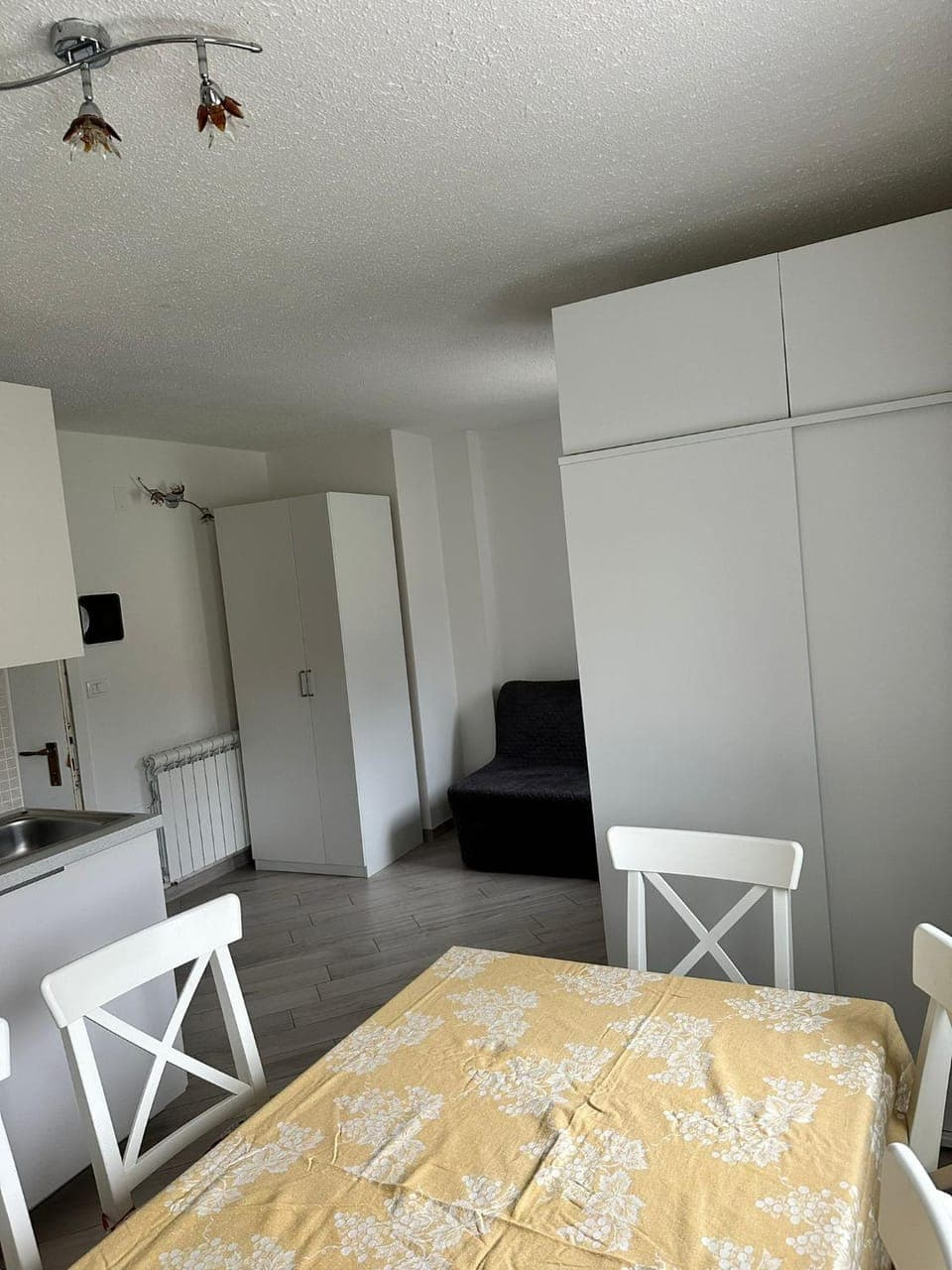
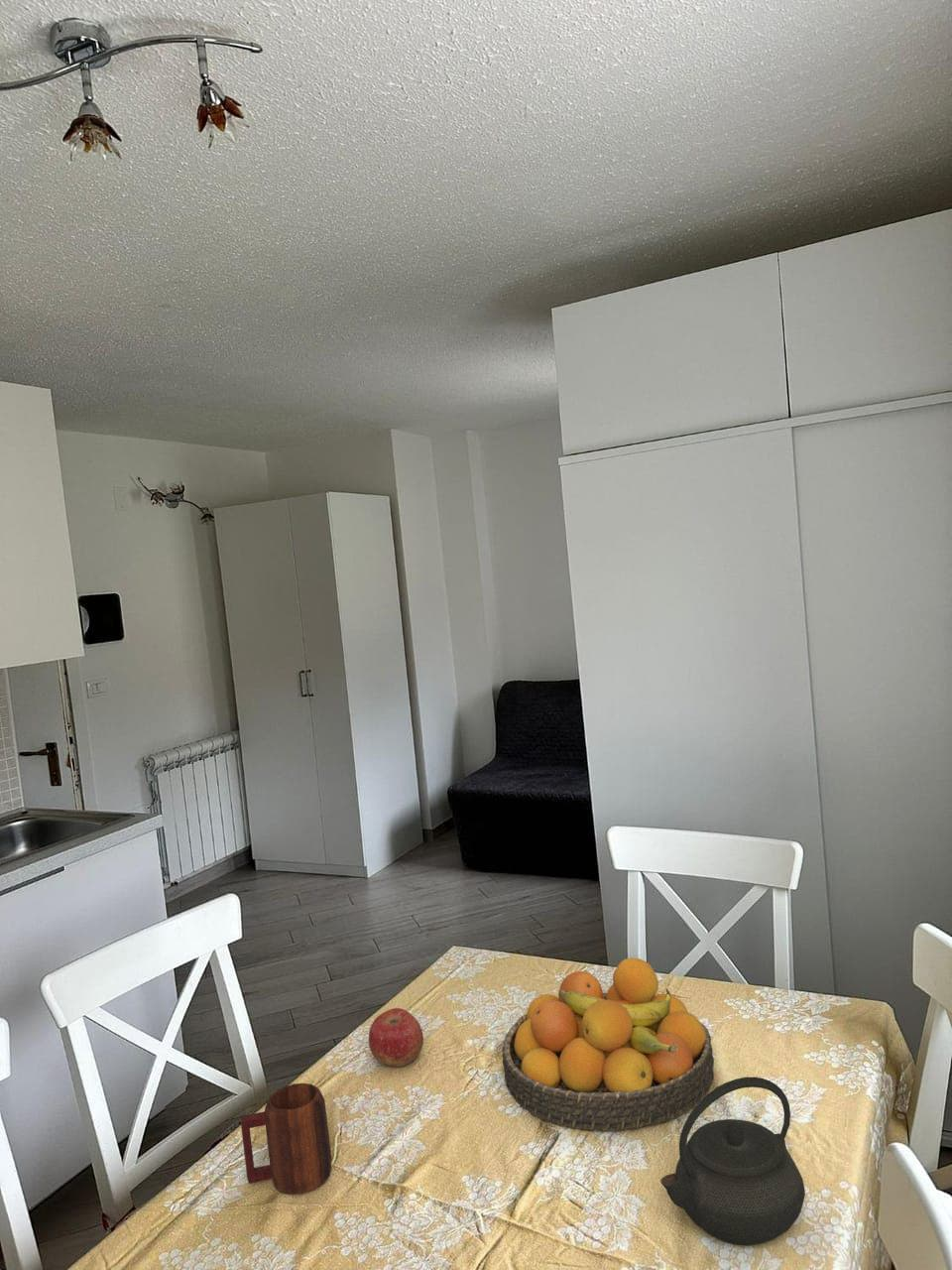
+ mug (286, 1139)
+ kettle (728, 1153)
+ apple (396, 1036)
+ fruit bowl (603, 1025)
